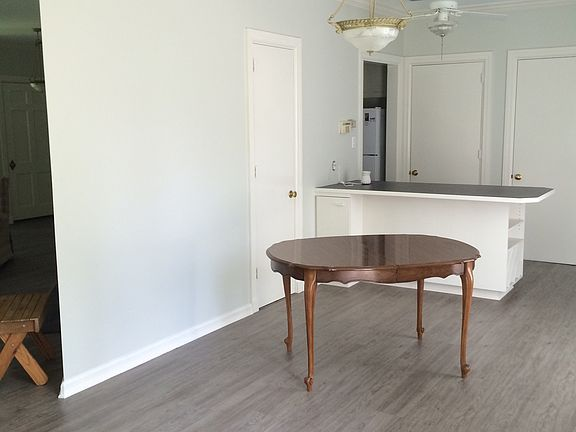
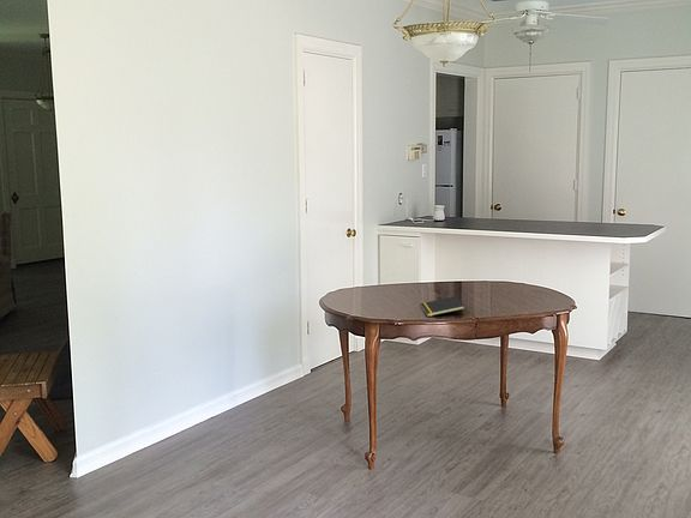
+ notepad (441, 306)
